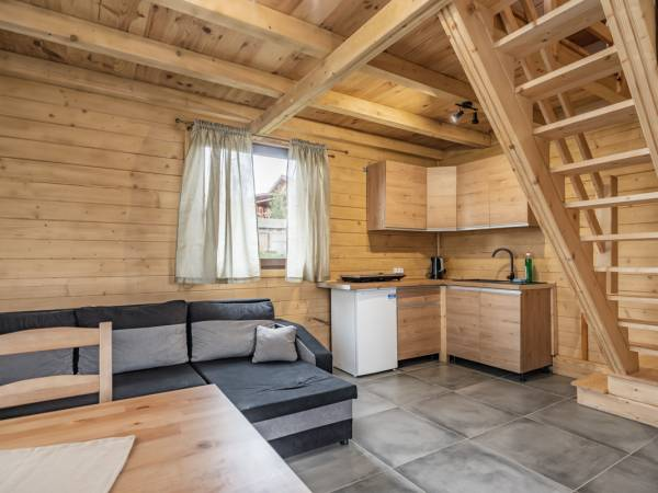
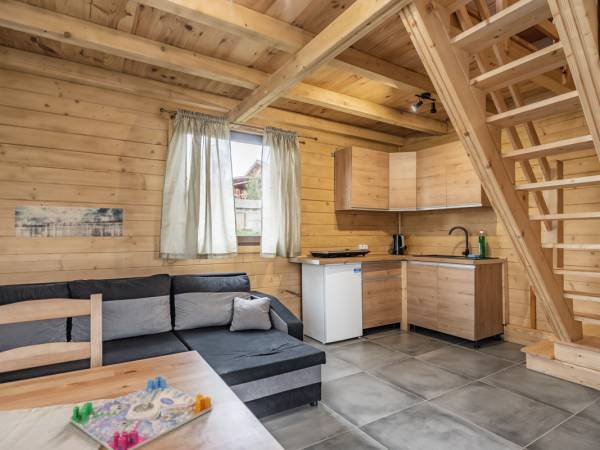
+ wall art (72, 221)
+ board game (143, 407)
